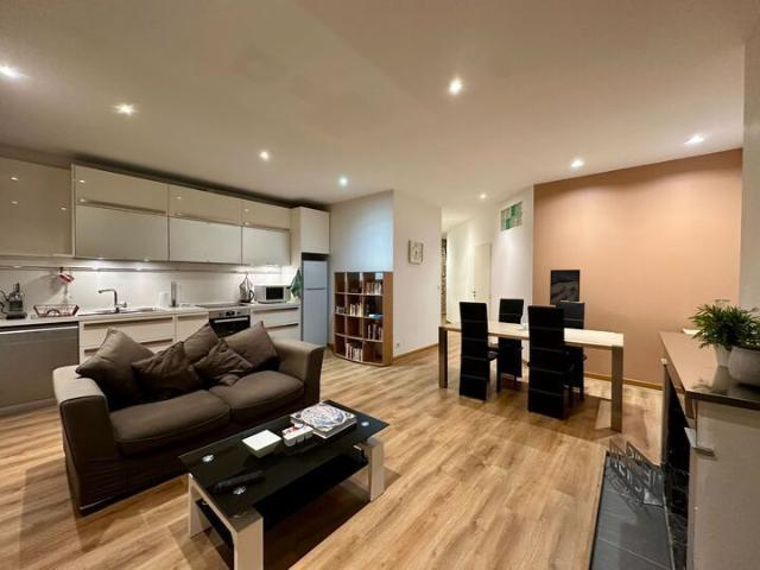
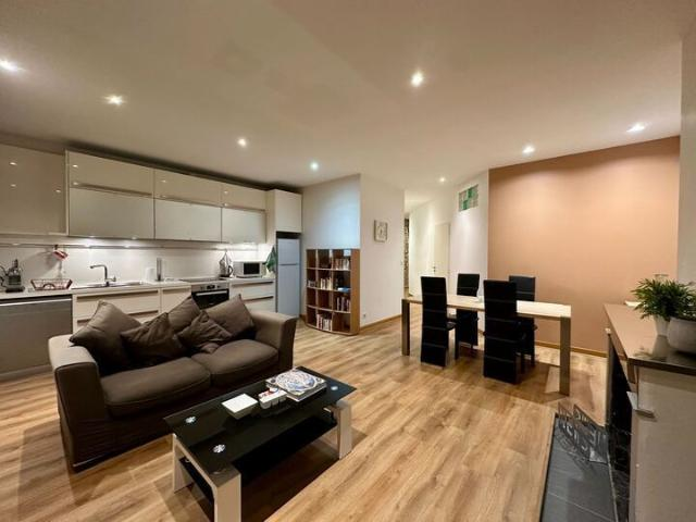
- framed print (564, 287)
- remote control (240, 481)
